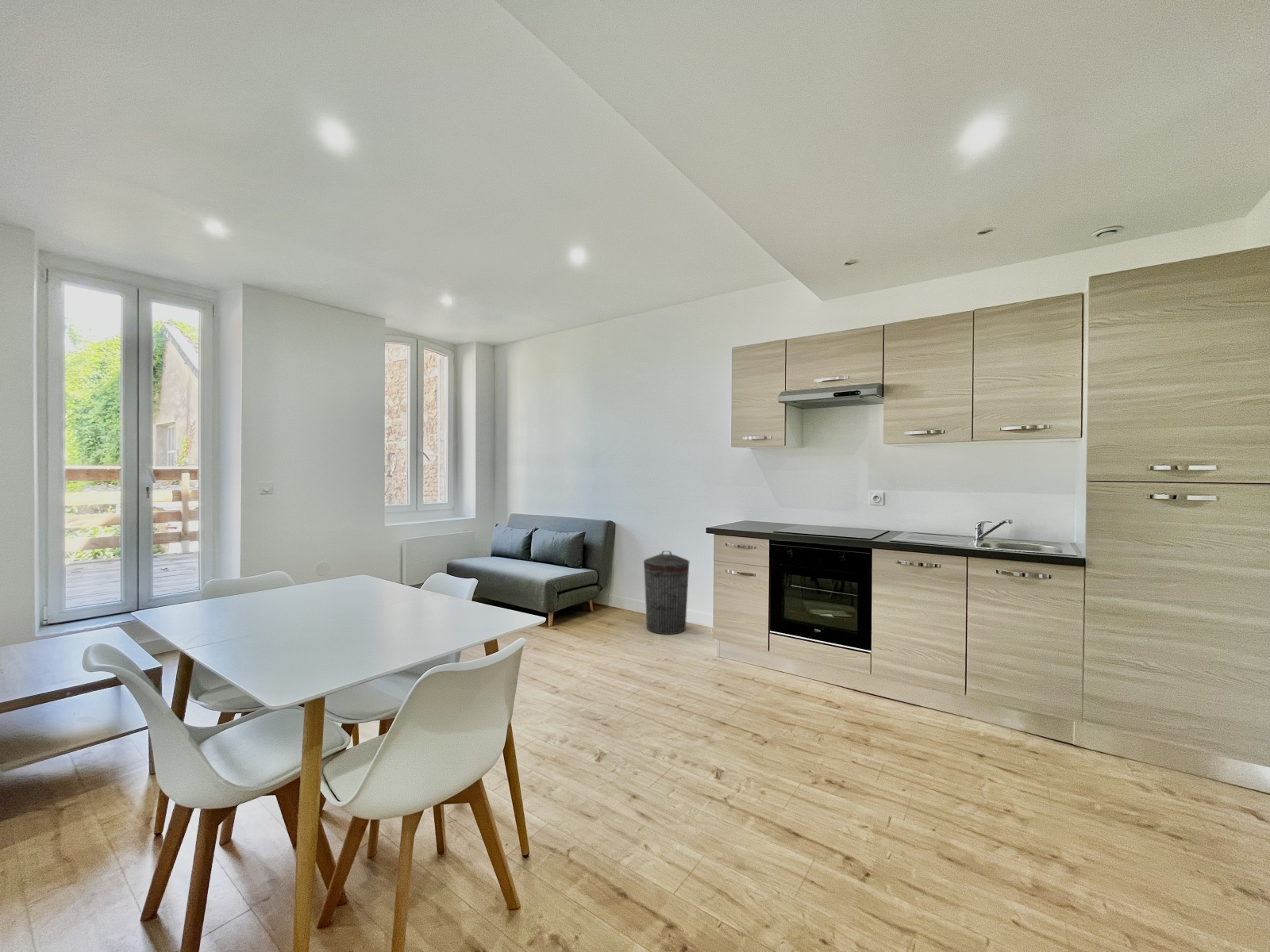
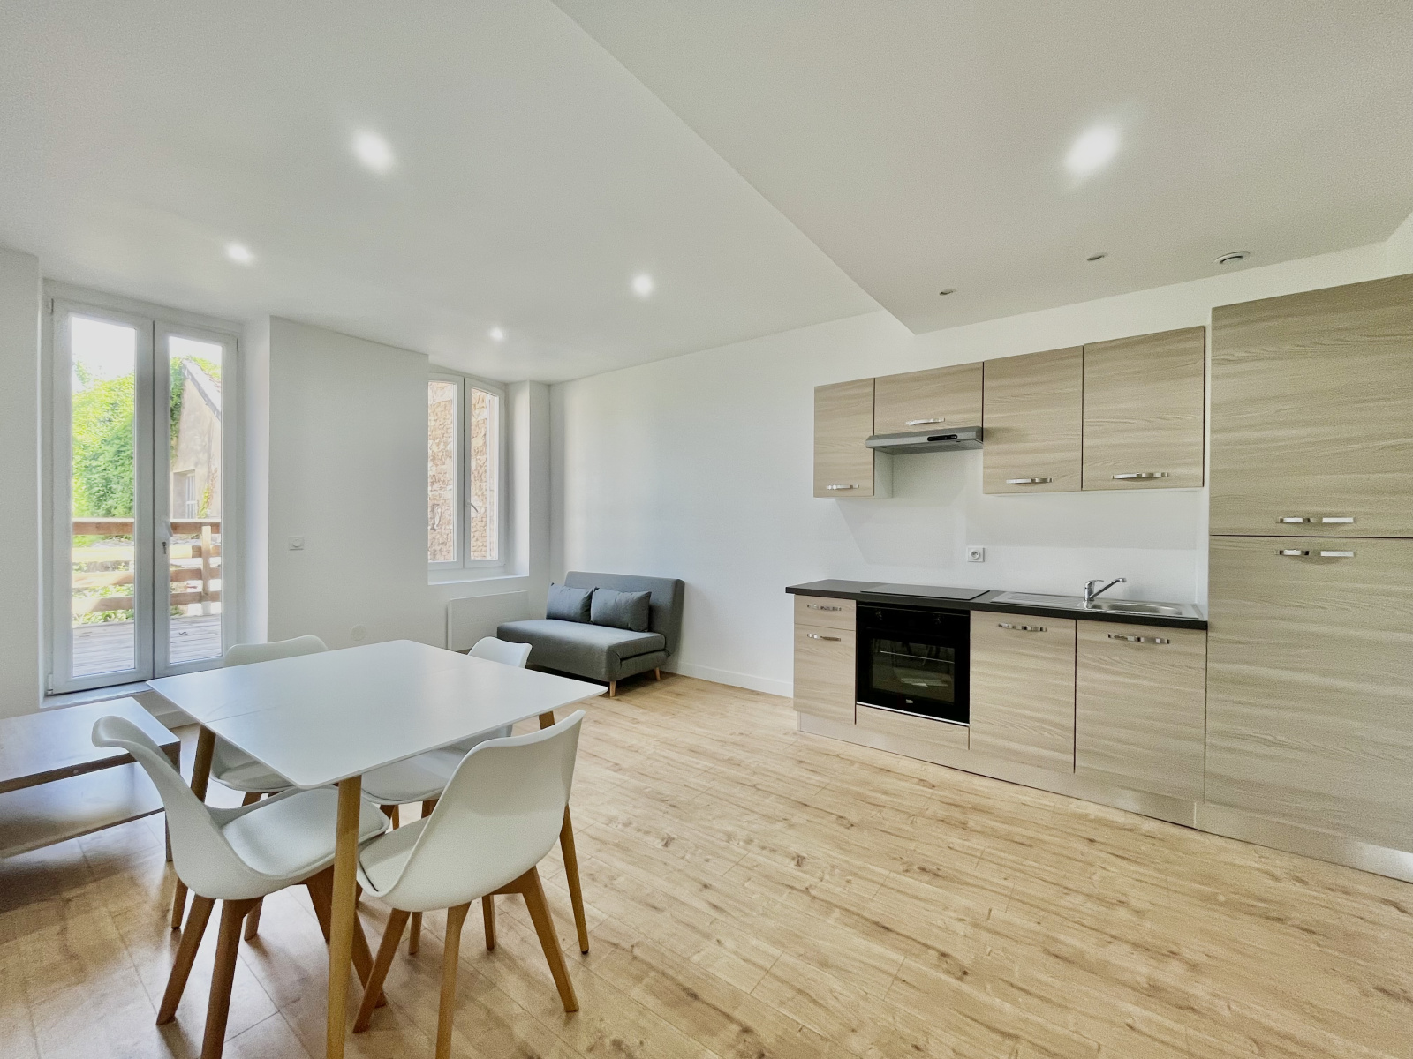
- trash can (666, 589)
